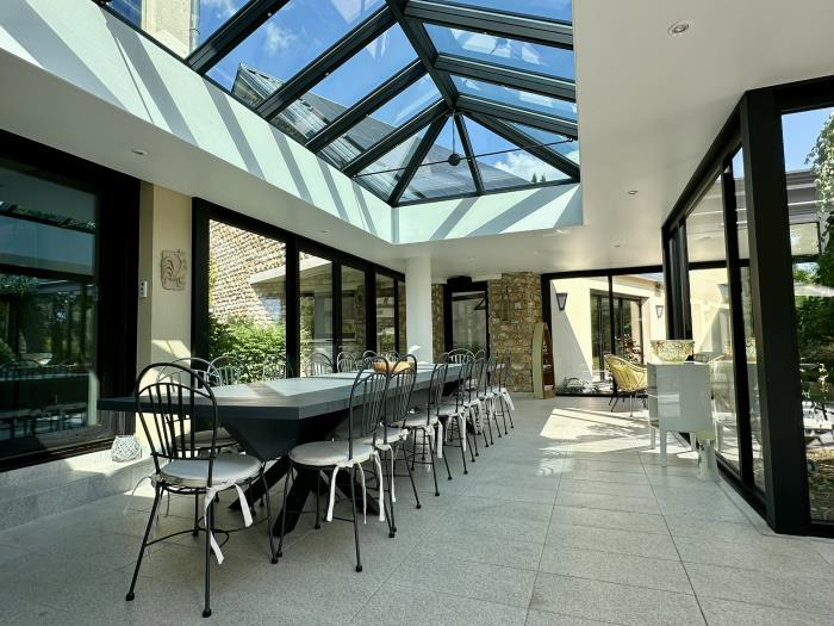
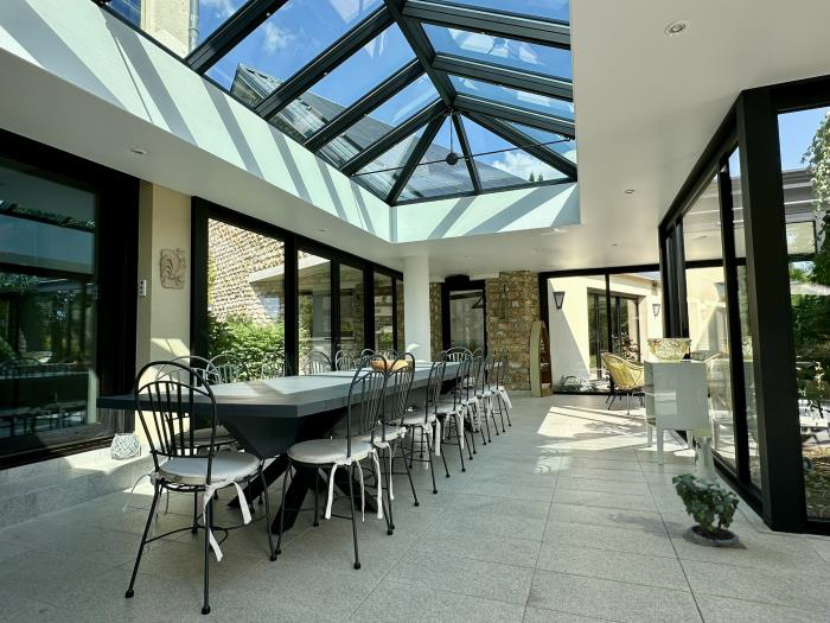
+ potted plant (706, 504)
